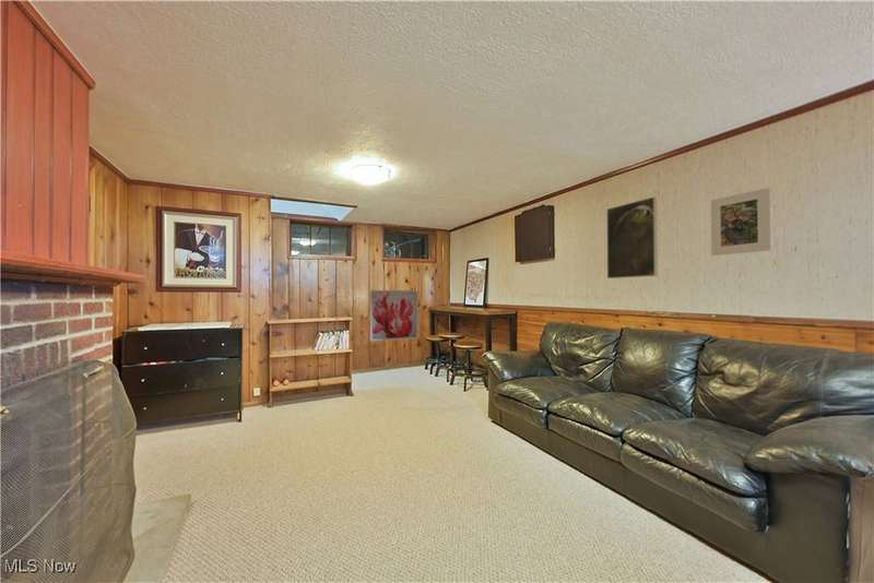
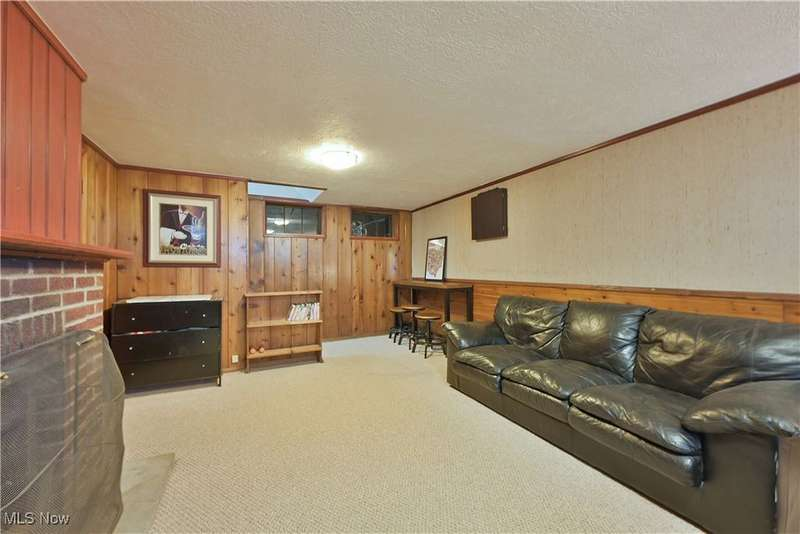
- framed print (739, 224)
- wall art (394, 314)
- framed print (630, 240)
